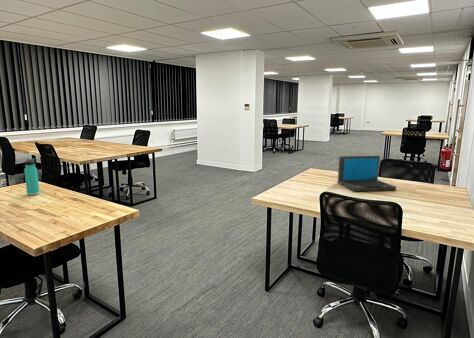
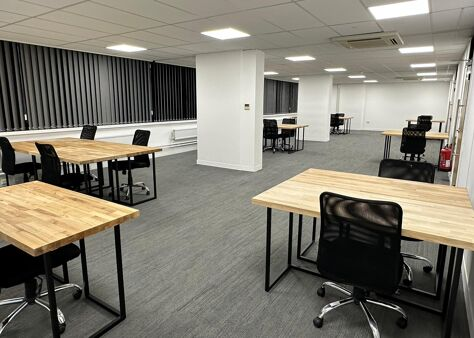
- thermos bottle (31, 176)
- laptop (366, 172)
